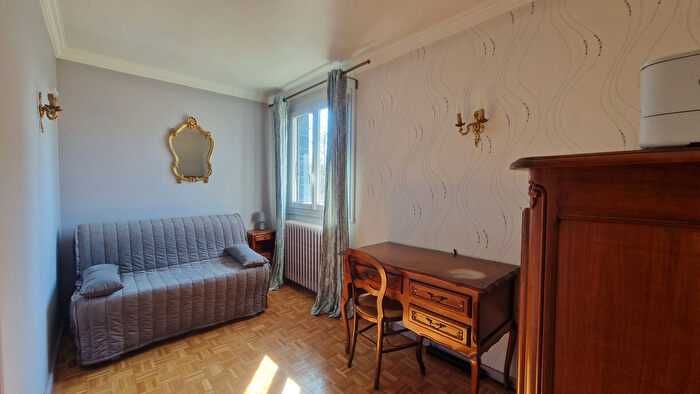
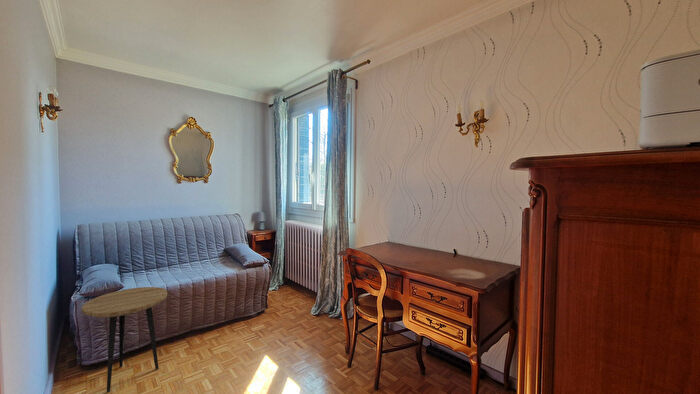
+ side table (123, 337)
